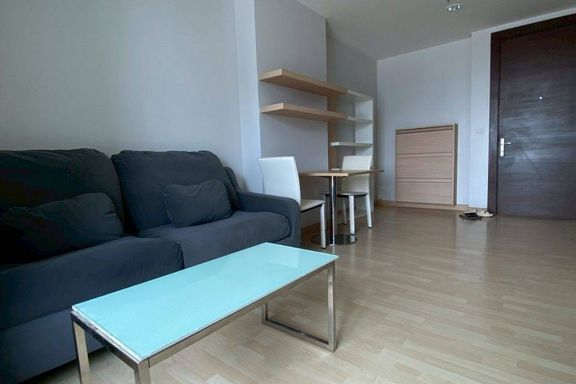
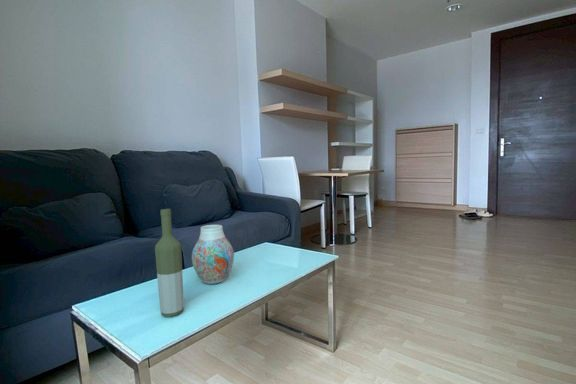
+ vase (213, 253)
+ bottle (169, 261)
